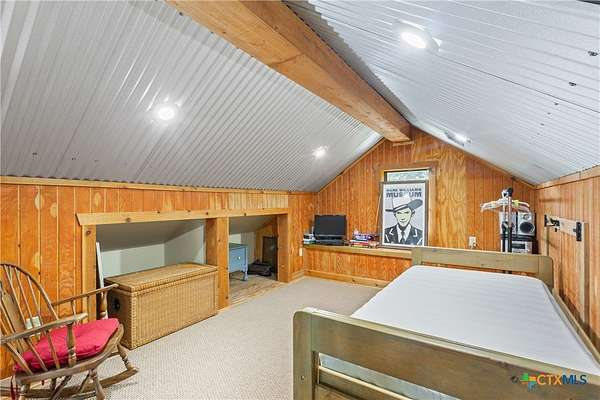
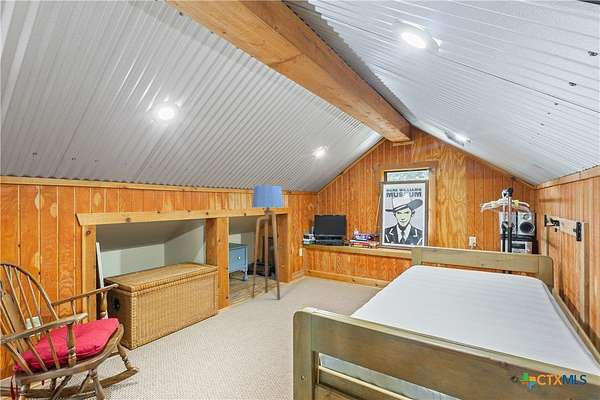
+ floor lamp (267, 241)
